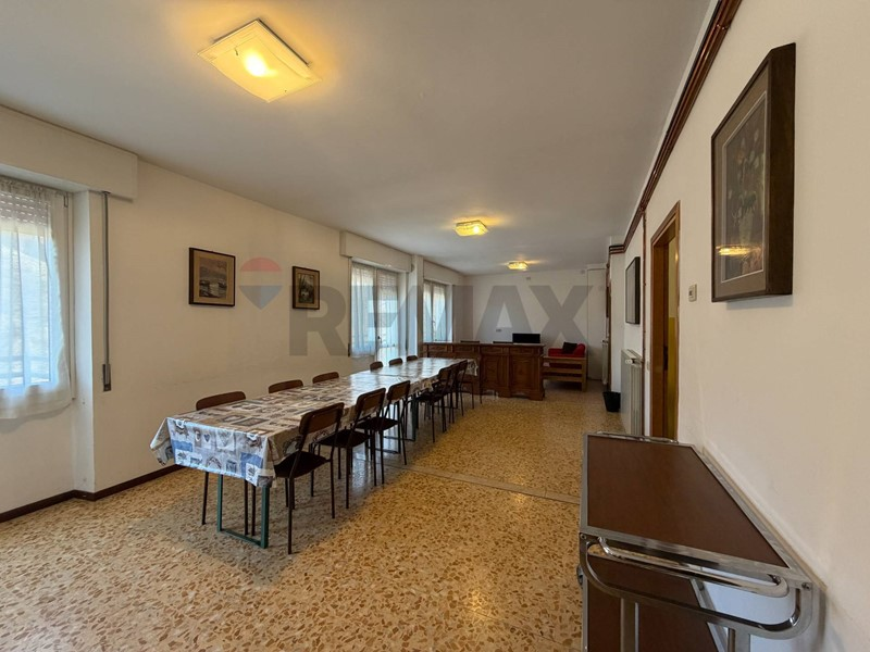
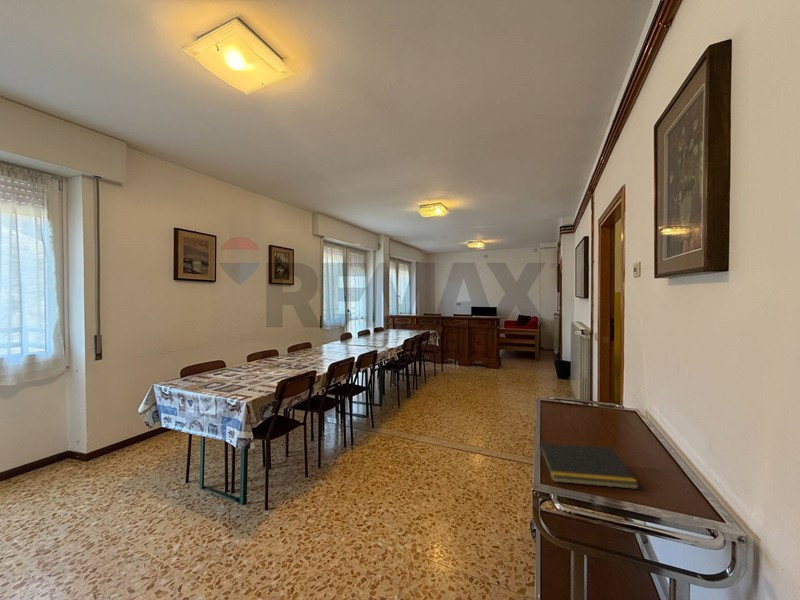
+ notepad (584, 463)
